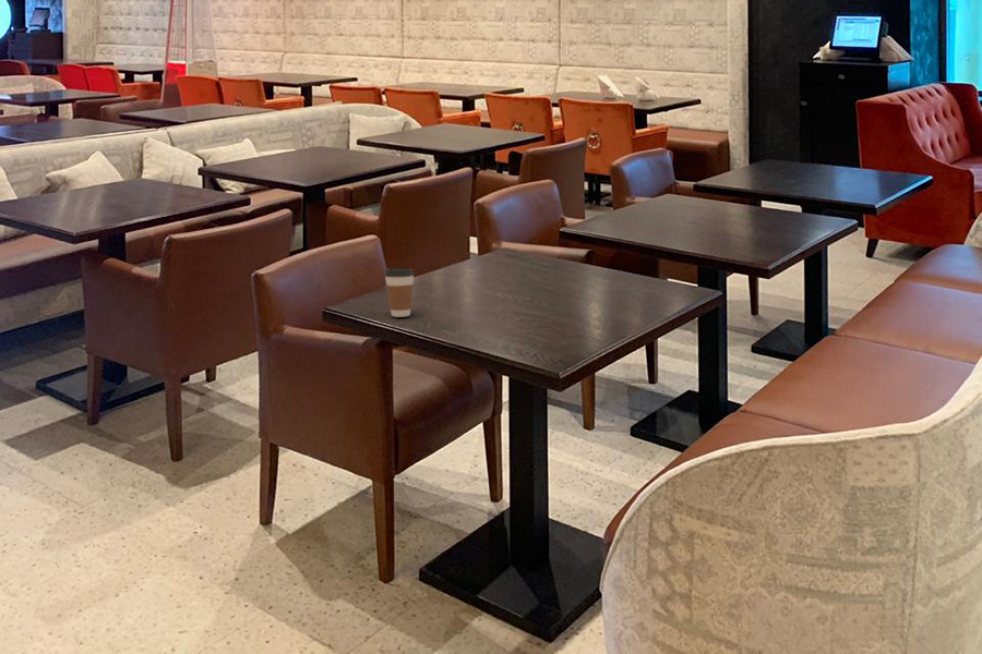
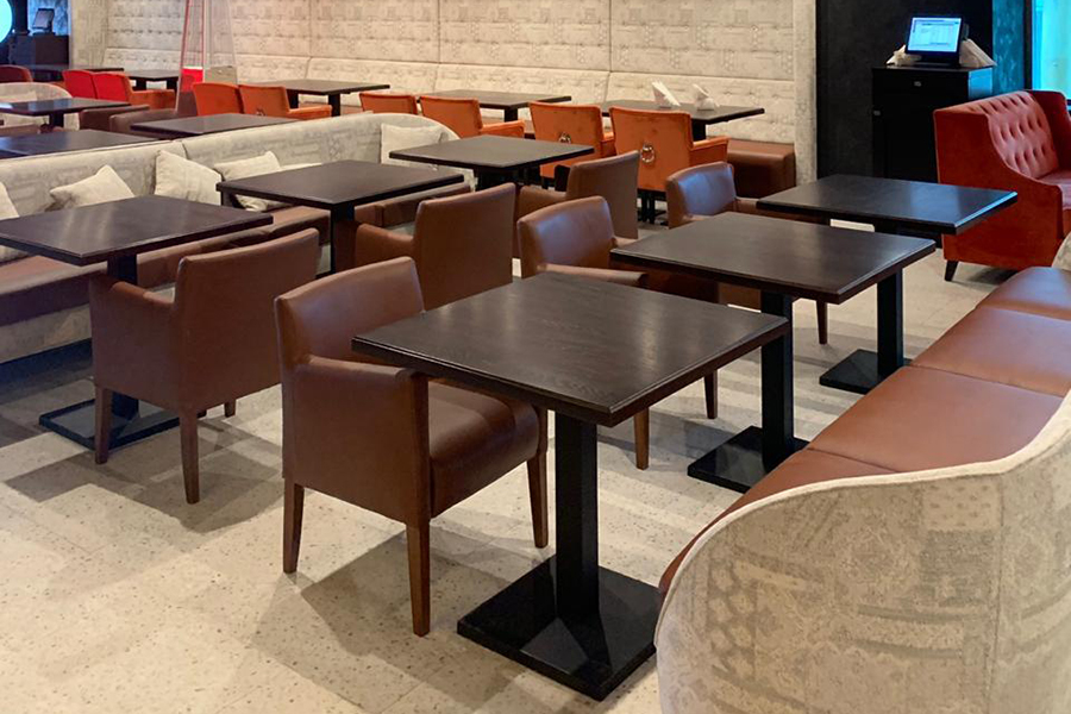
- coffee cup (399, 292)
